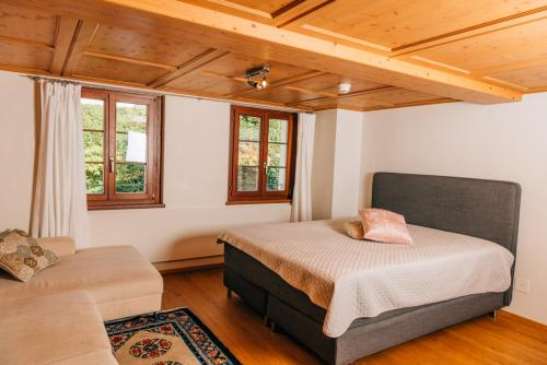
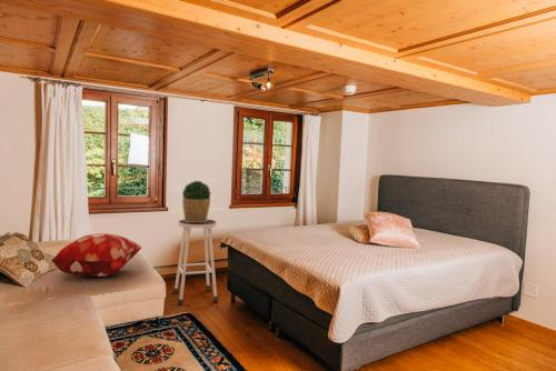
+ decorative pillow (100, 253)
+ potted plant (196, 200)
+ stool (196, 263)
